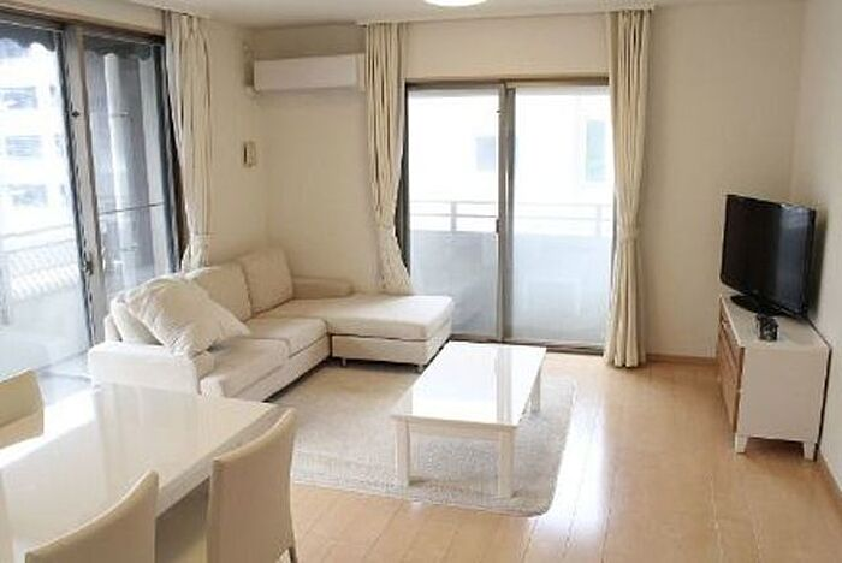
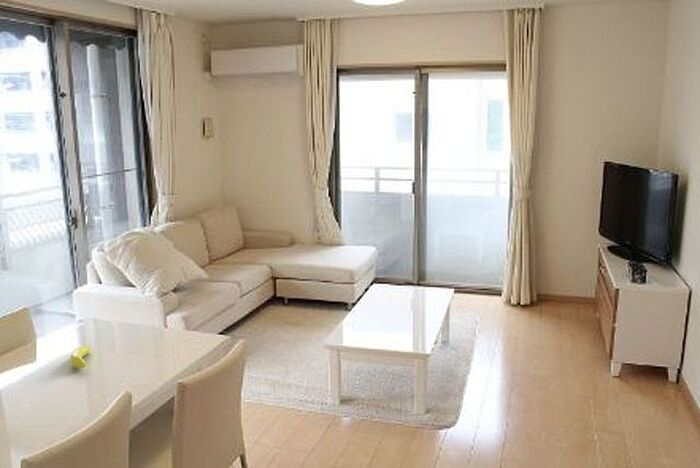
+ banana (84, 354)
